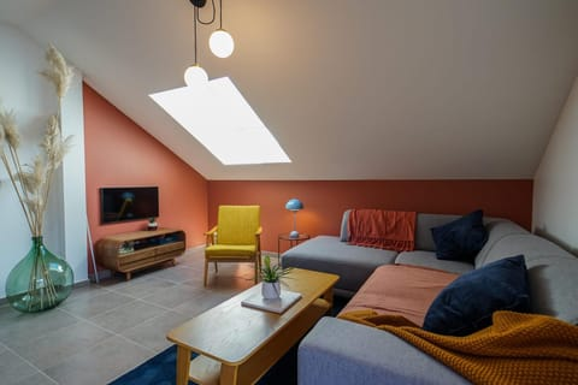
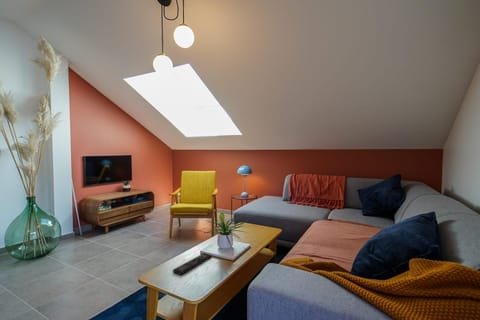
+ remote control (193, 262)
